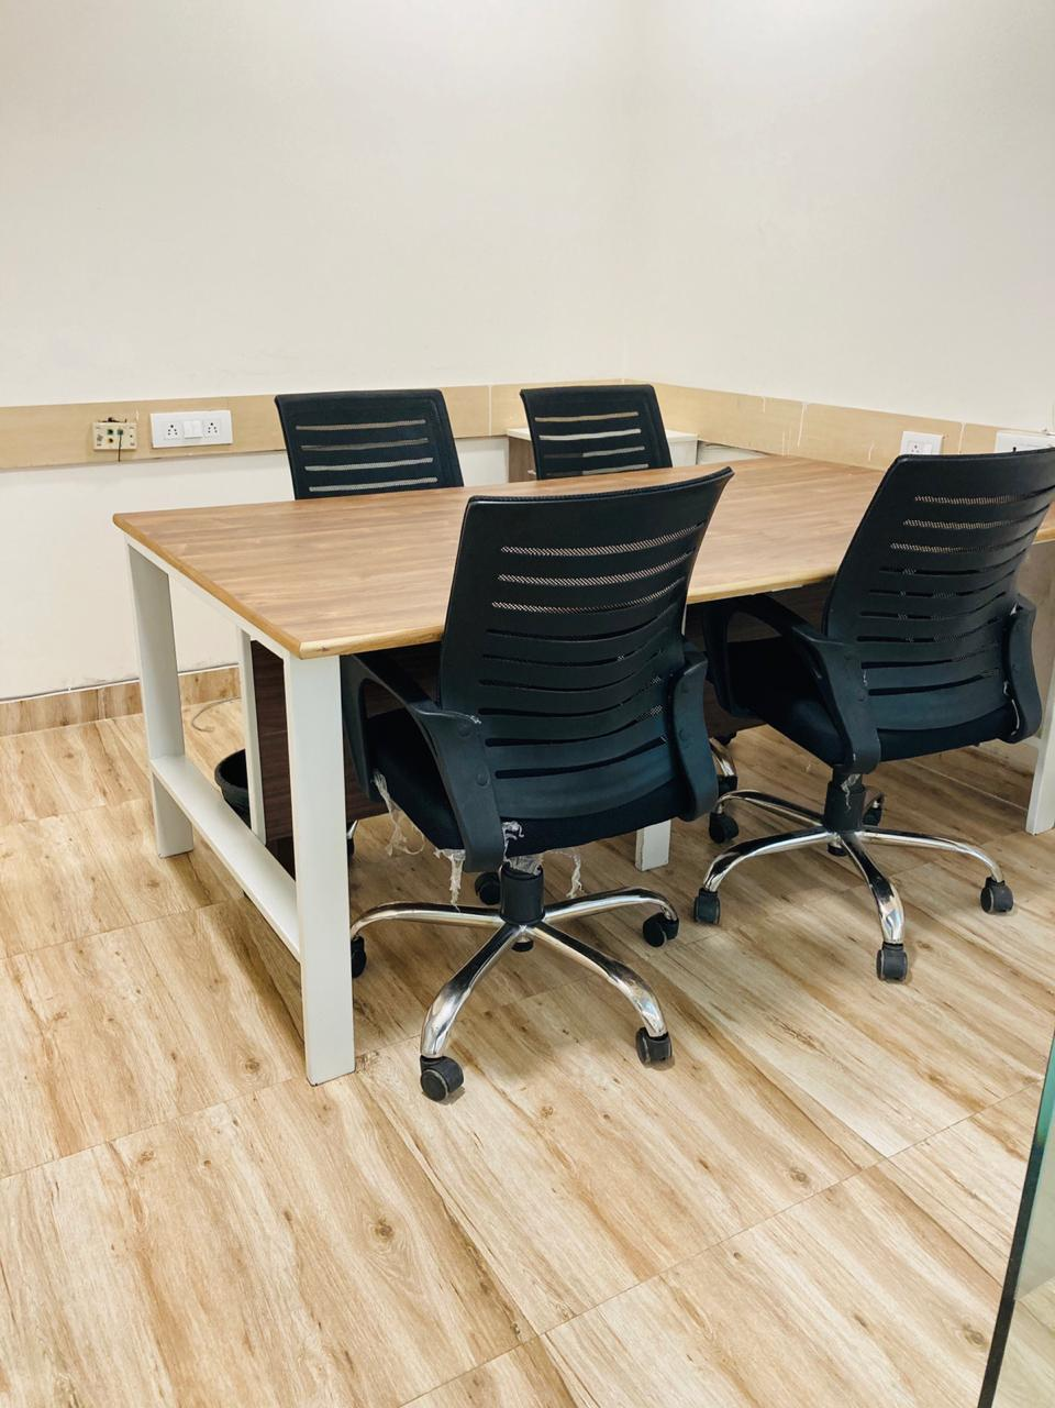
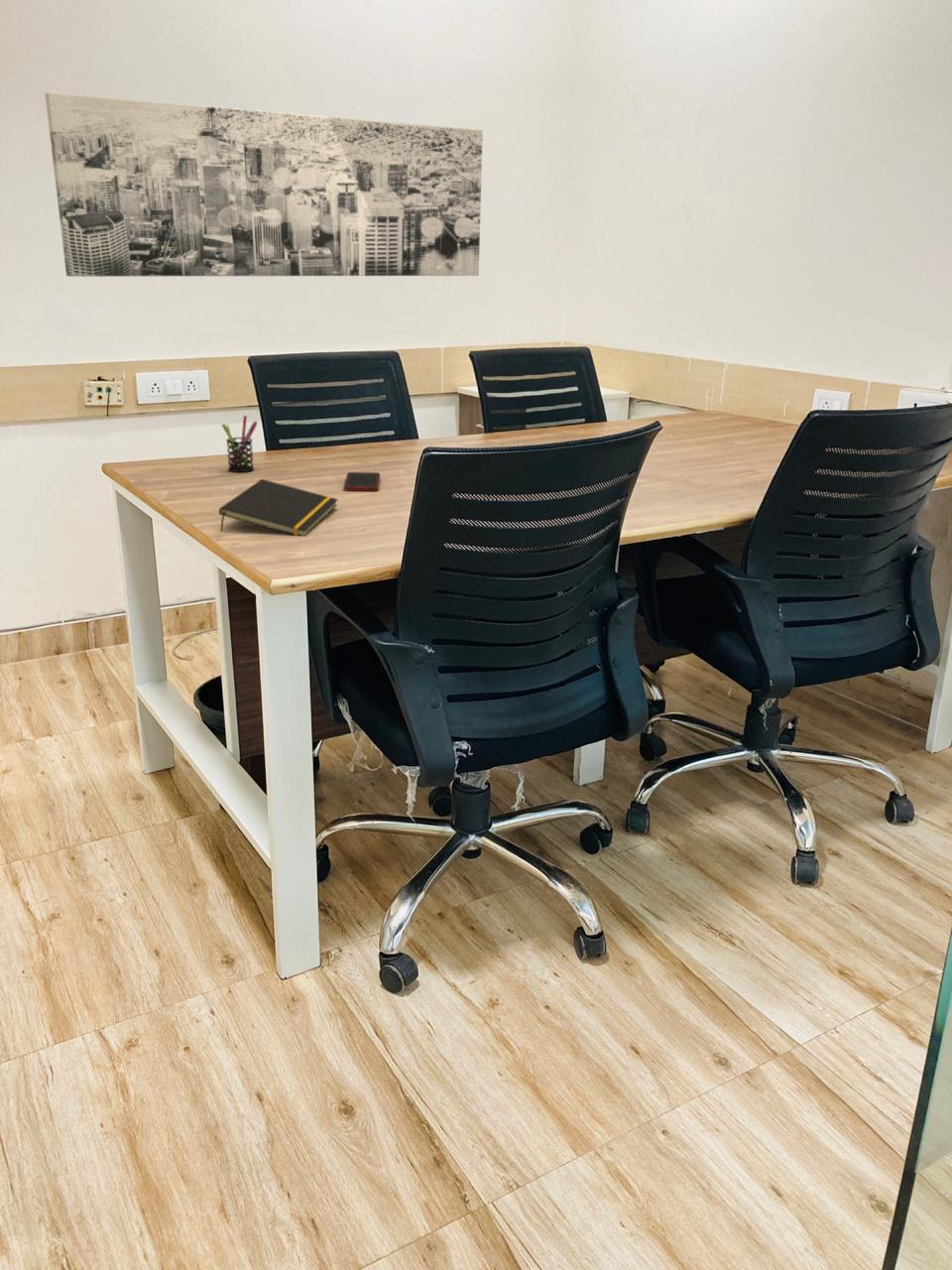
+ cell phone (362, 481)
+ notepad (281, 506)
+ wall art (291, 196)
+ pen holder (237, 443)
